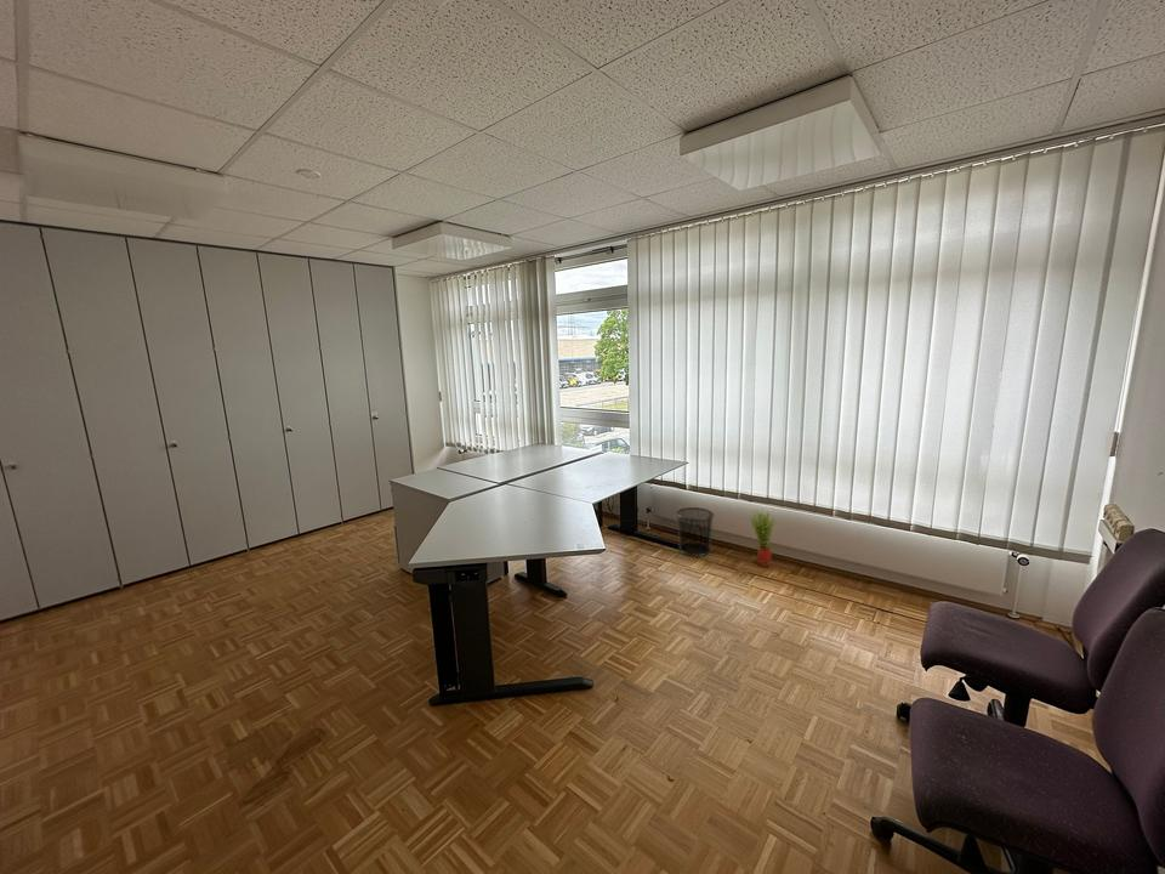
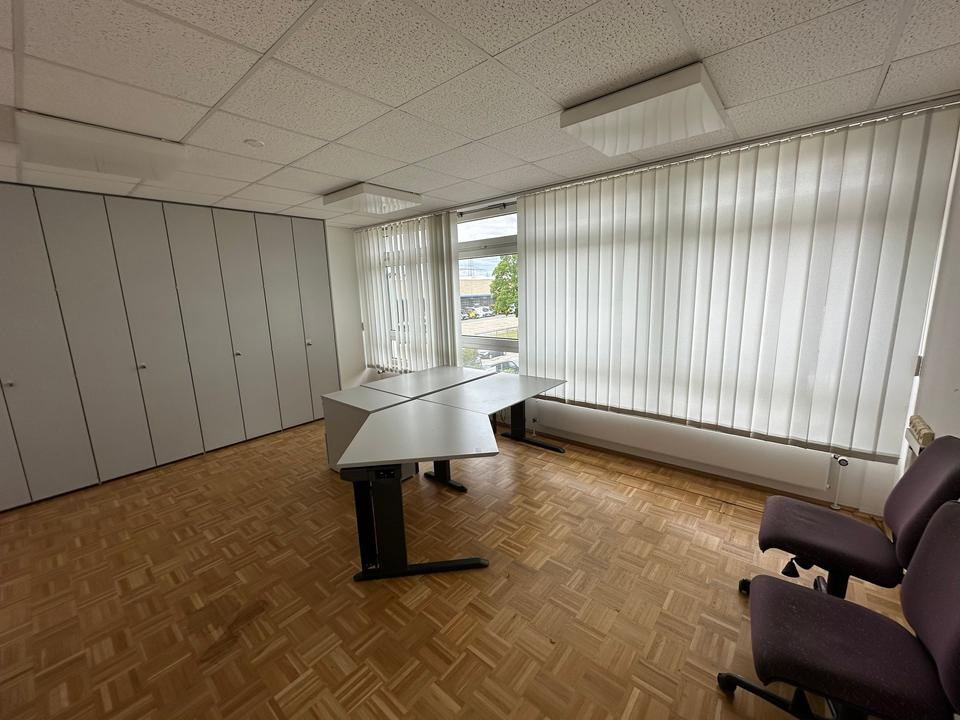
- potted plant (761, 538)
- waste bin (694, 532)
